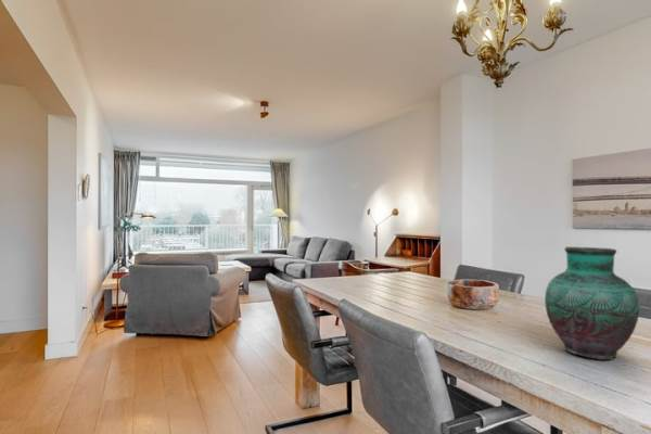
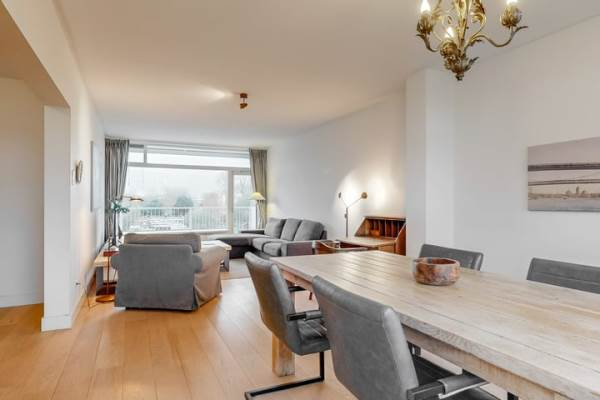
- vase (589, 299)
